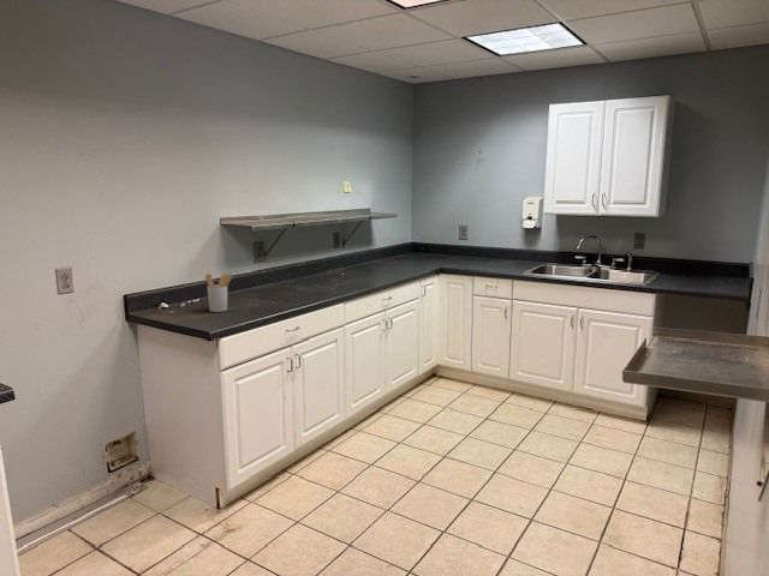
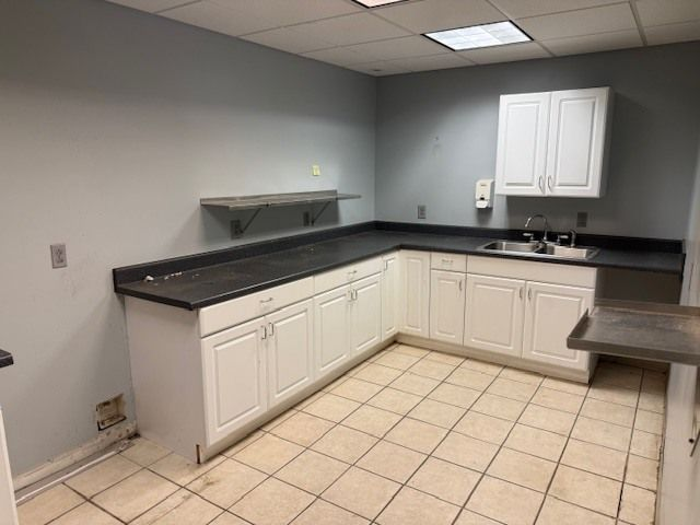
- utensil holder (220, 292)
